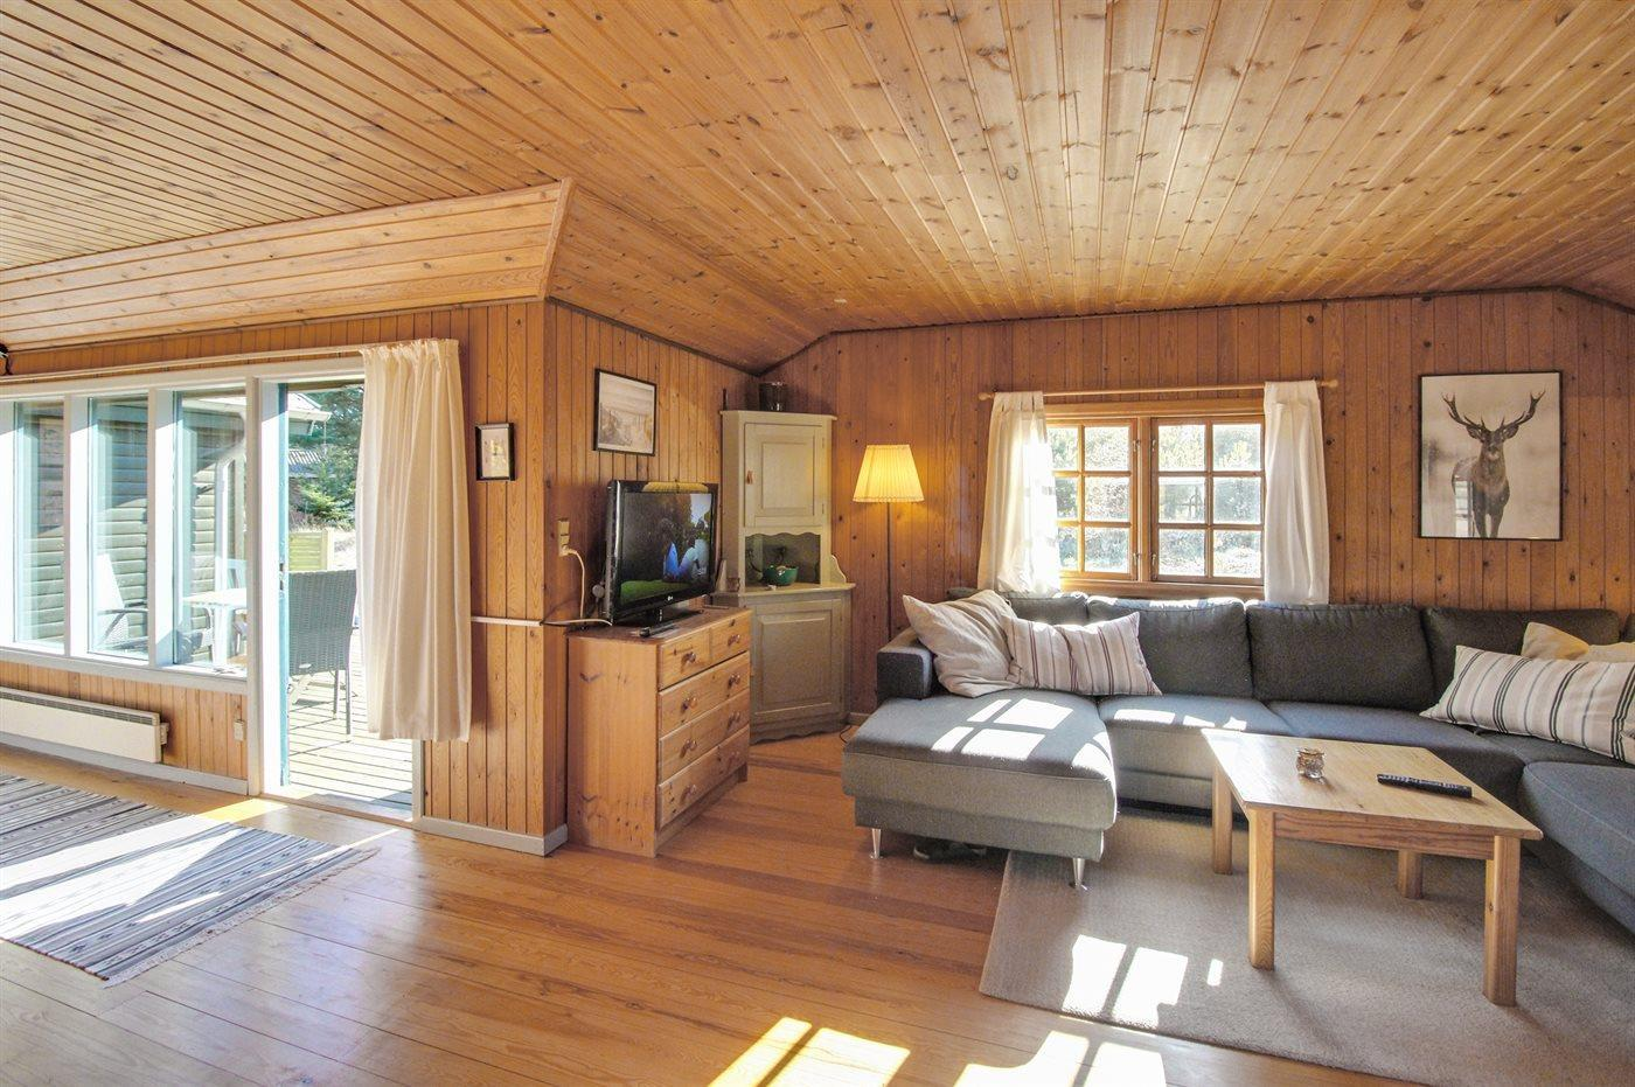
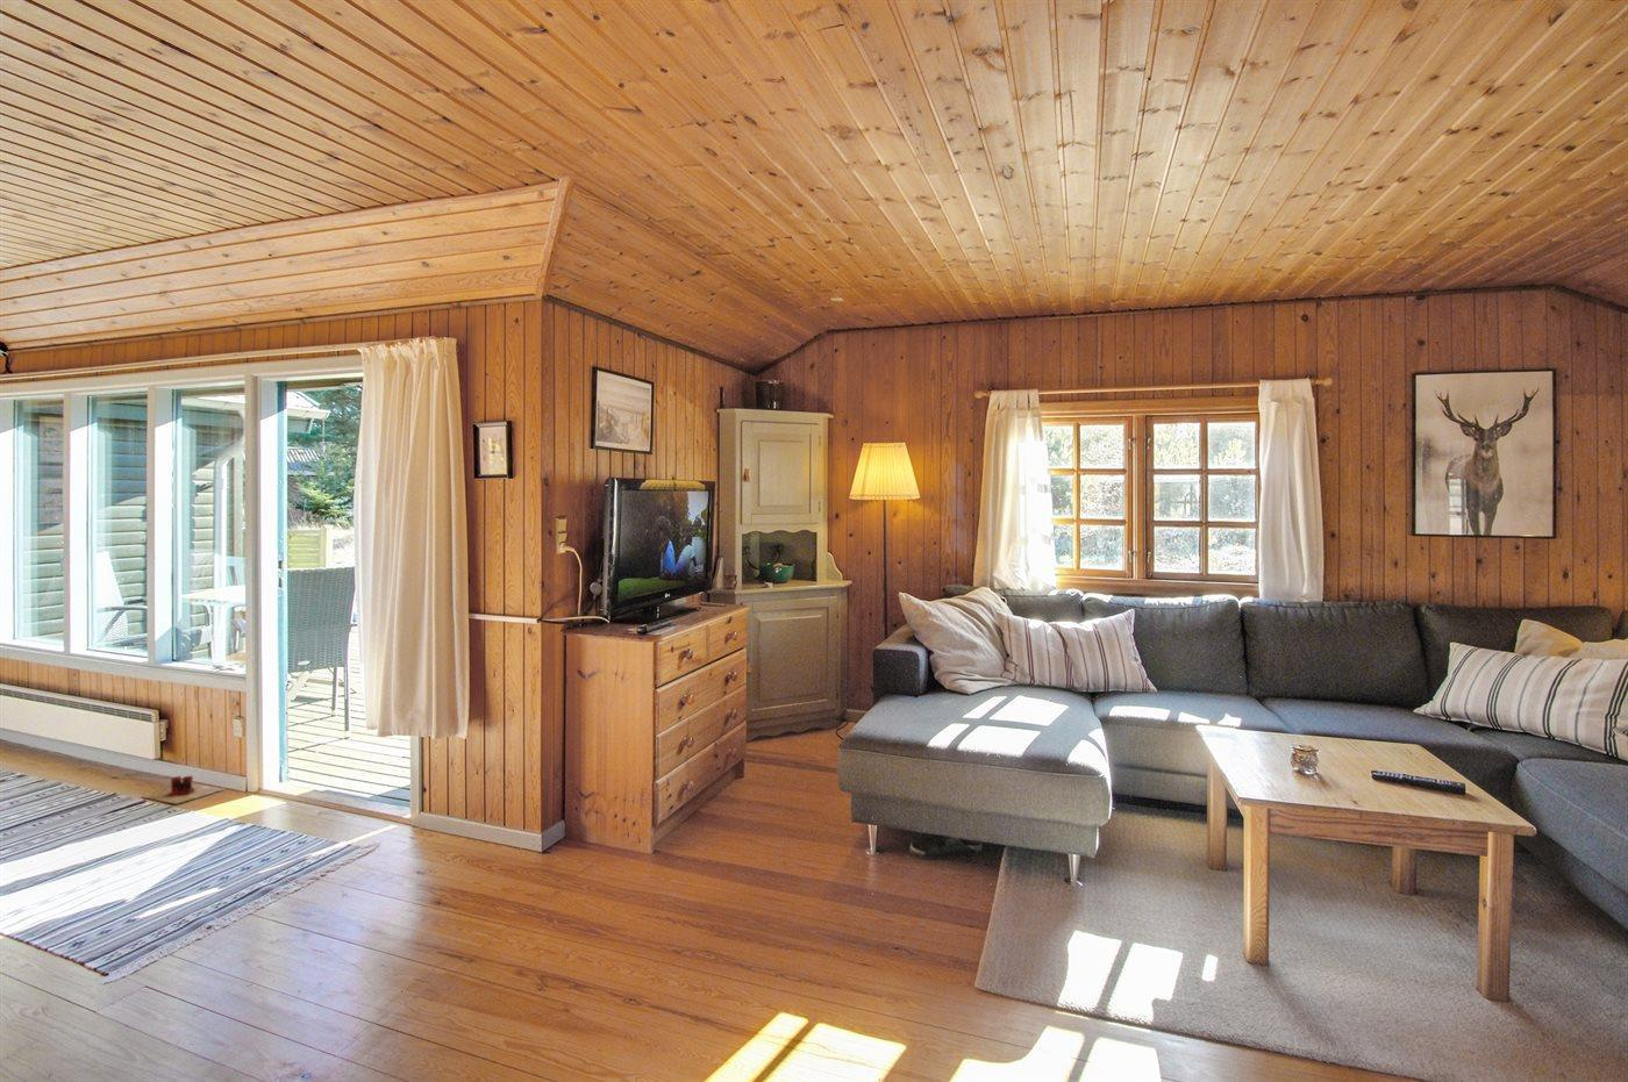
+ slippers (184, 785)
